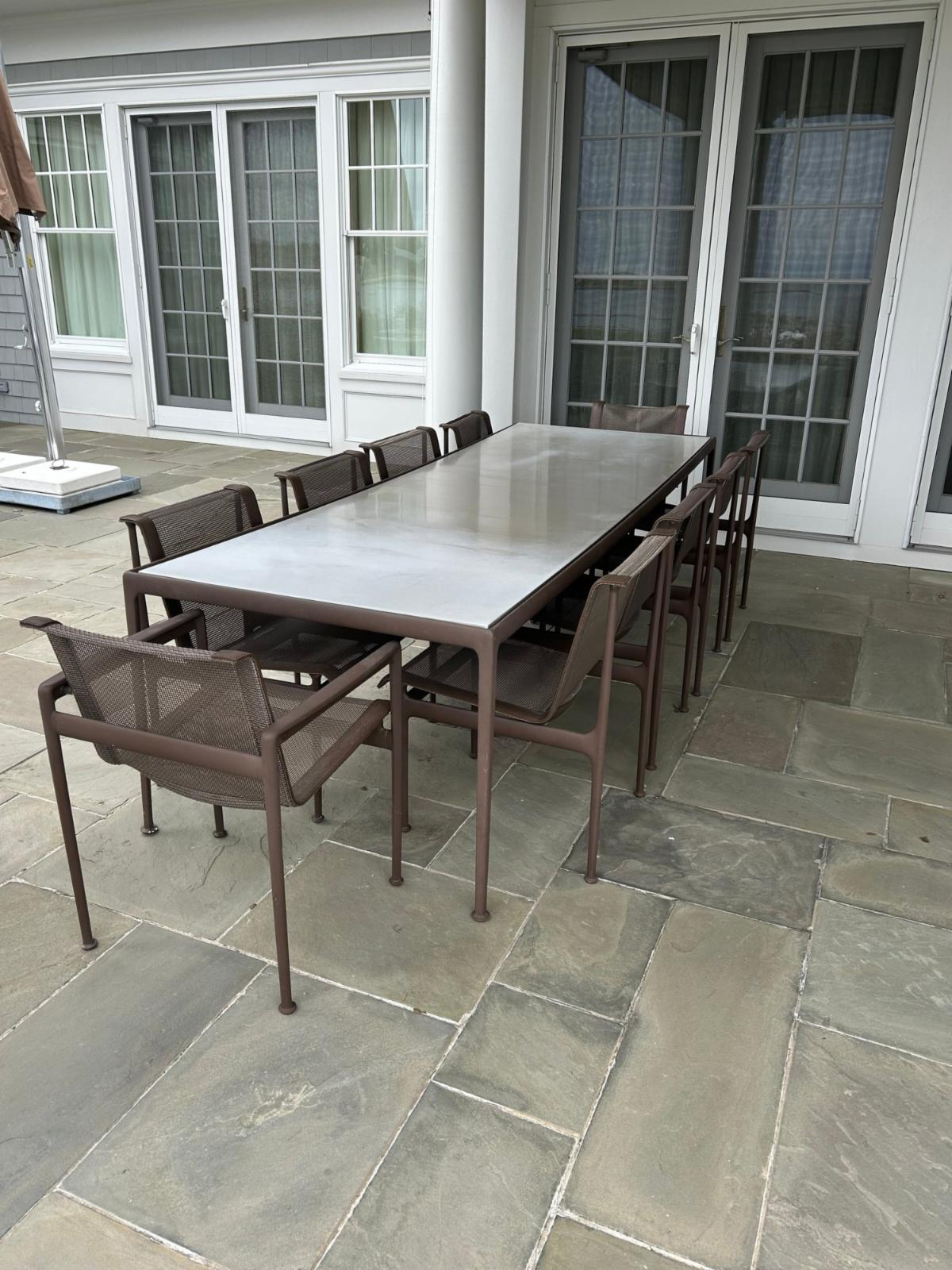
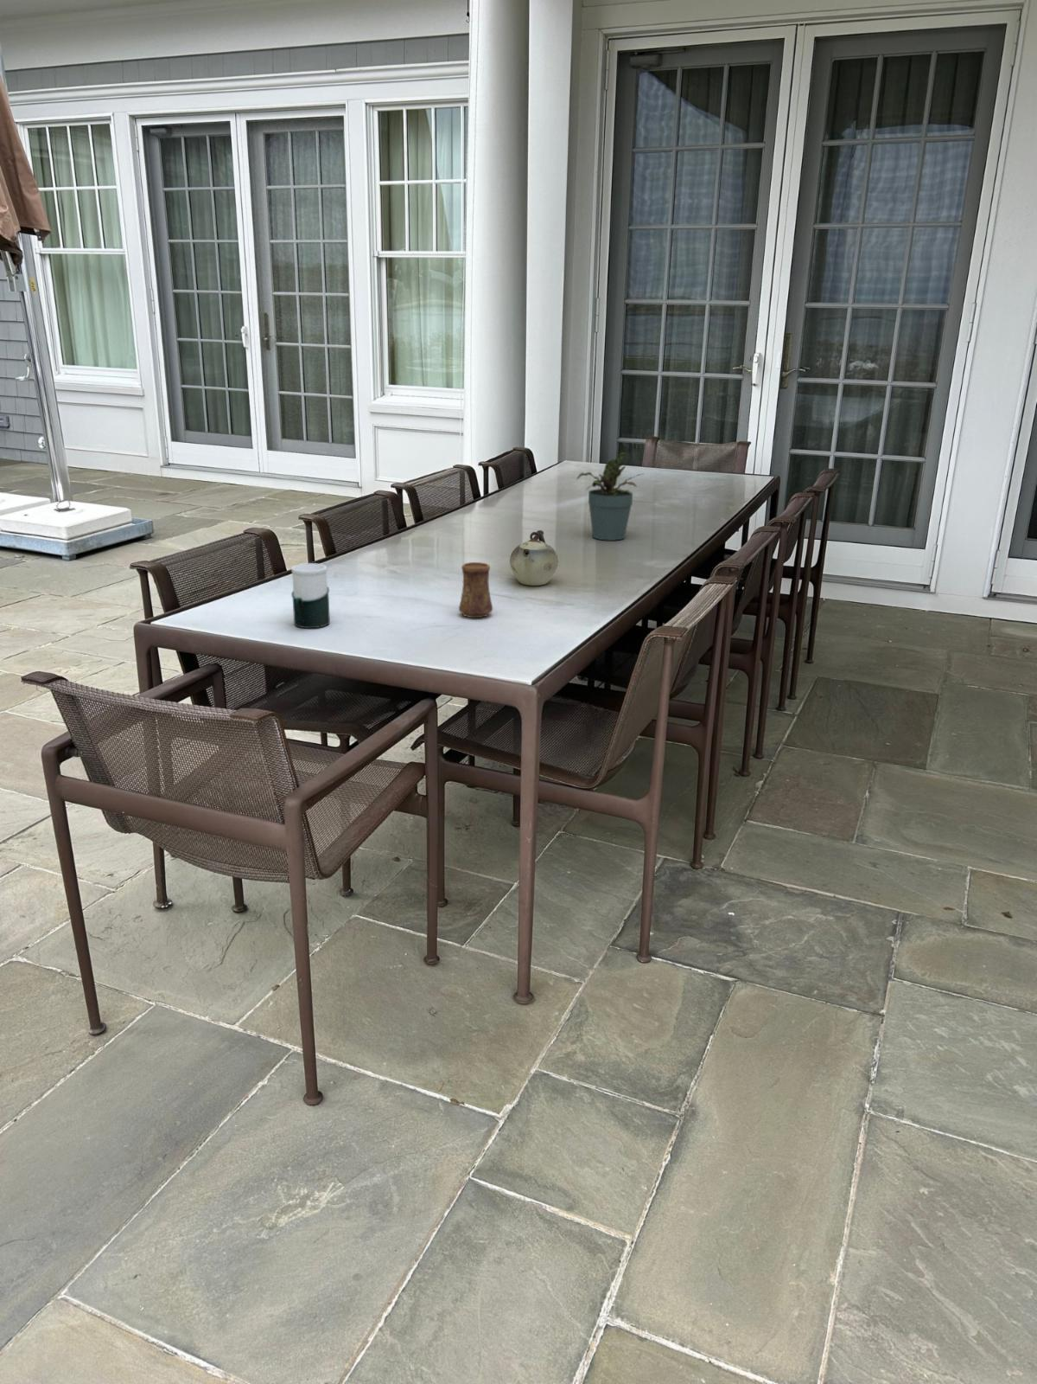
+ cup (307, 597)
+ cup (475, 590)
+ teapot (533, 558)
+ potted plant (609, 495)
